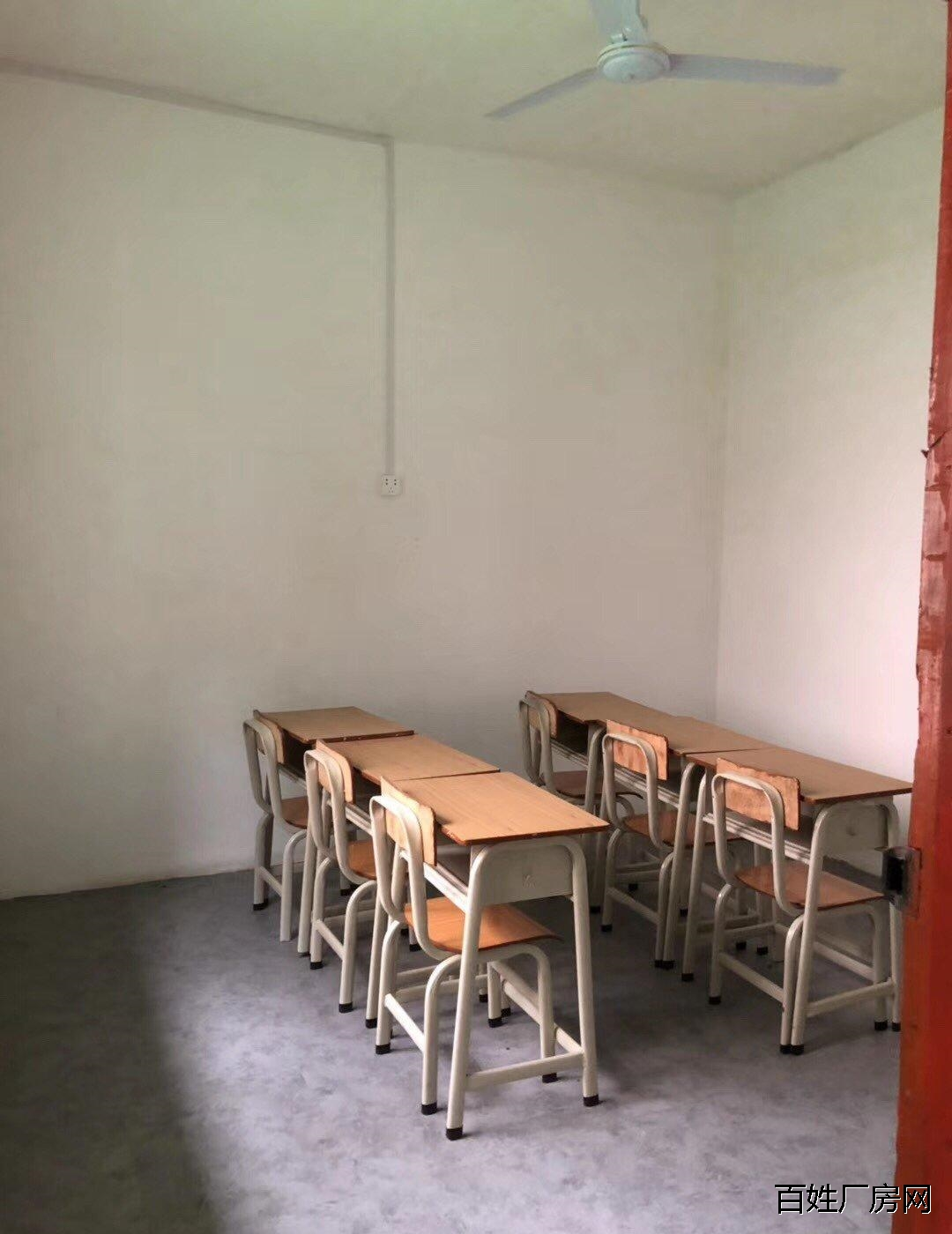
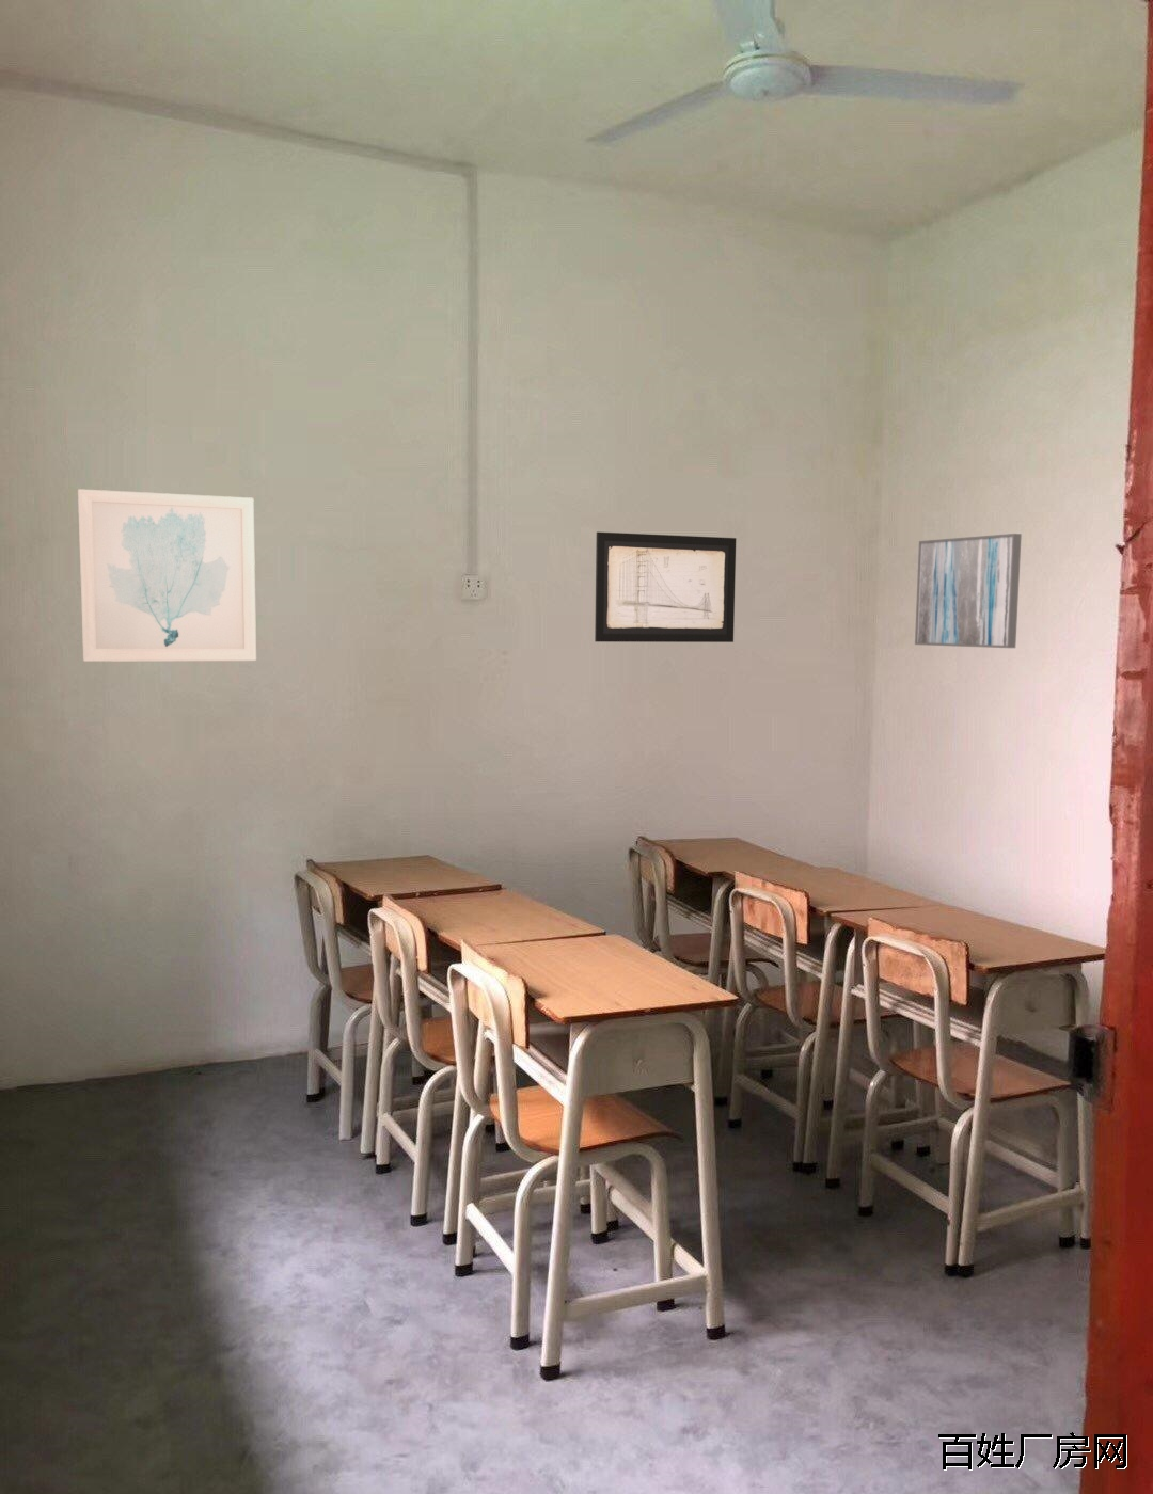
+ wall art (965, 591)
+ wall art (170, 578)
+ wall art (666, 588)
